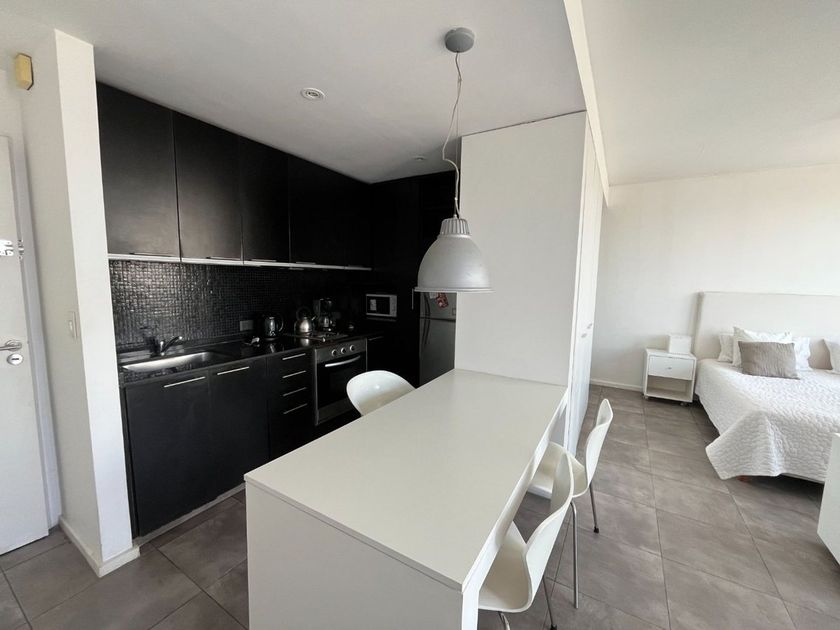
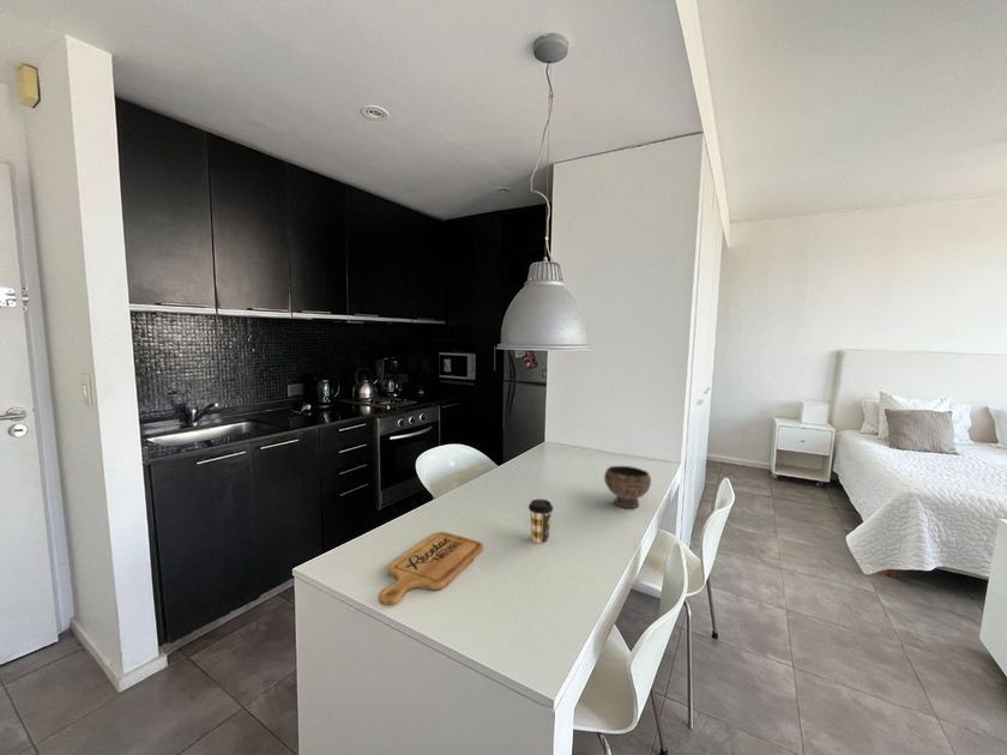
+ bowl (627, 487)
+ coffee cup (539, 521)
+ cutting board (427, 566)
